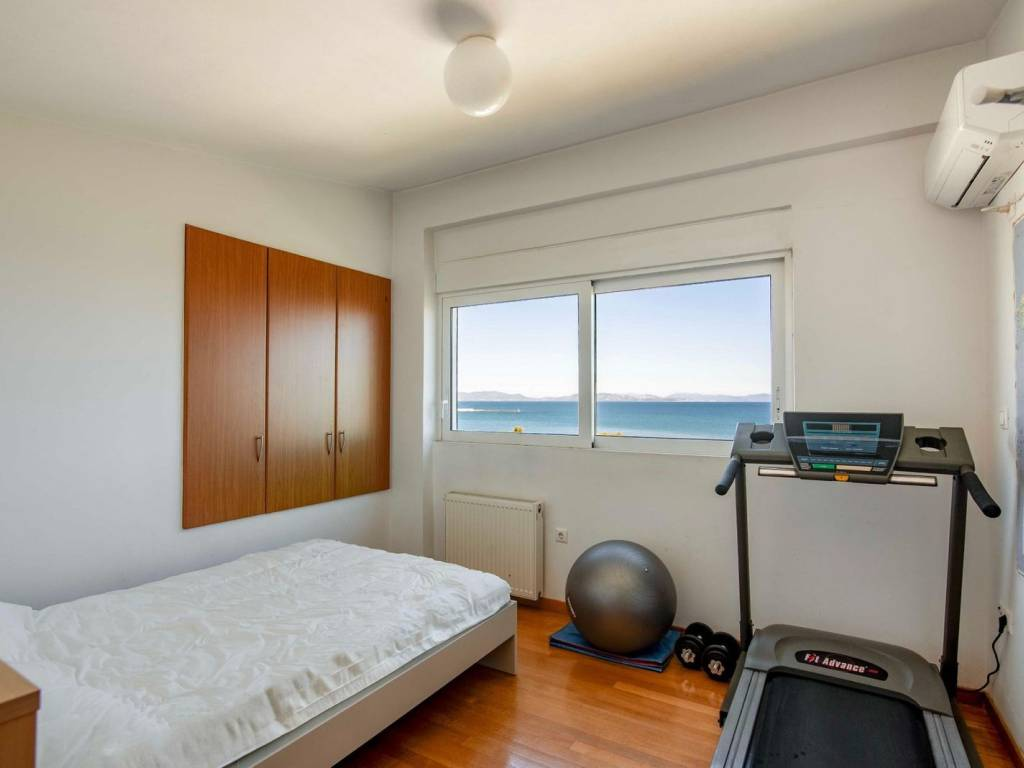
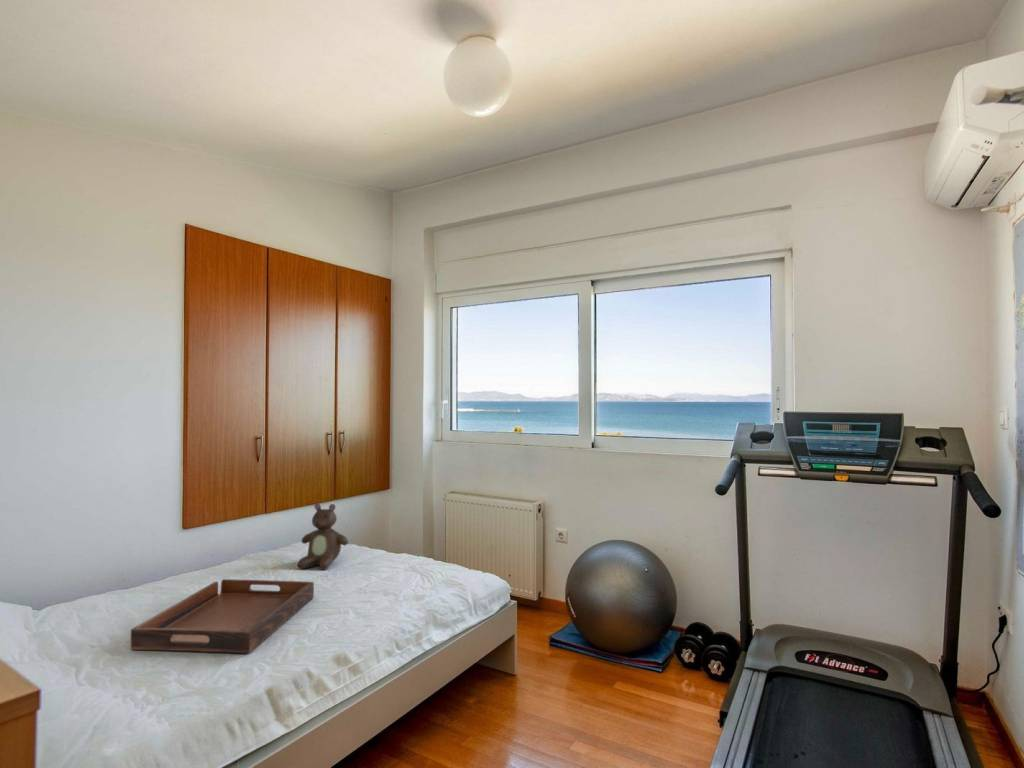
+ teddy bear (320, 535)
+ serving tray (232, 611)
